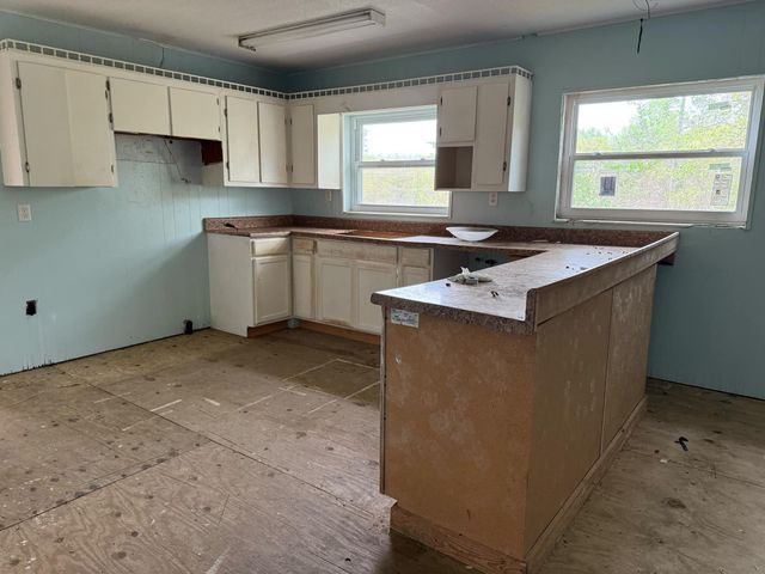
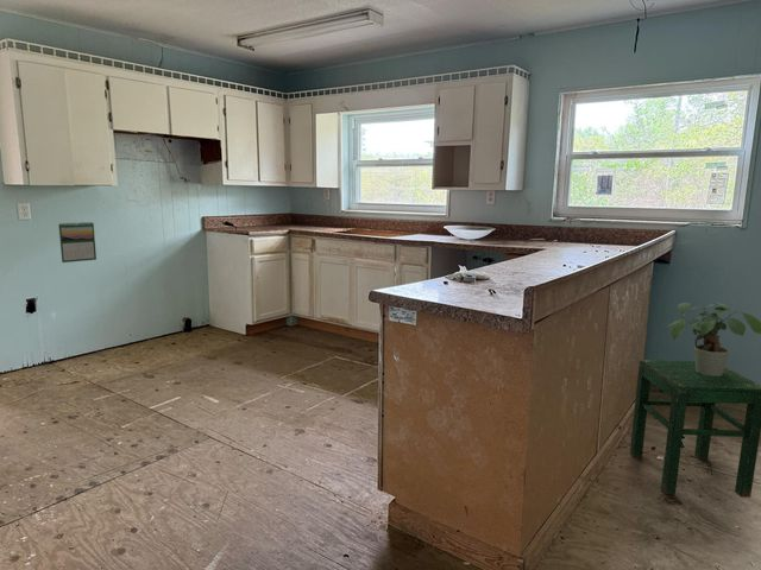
+ potted plant (704, 337)
+ calendar (77, 241)
+ stool (691, 429)
